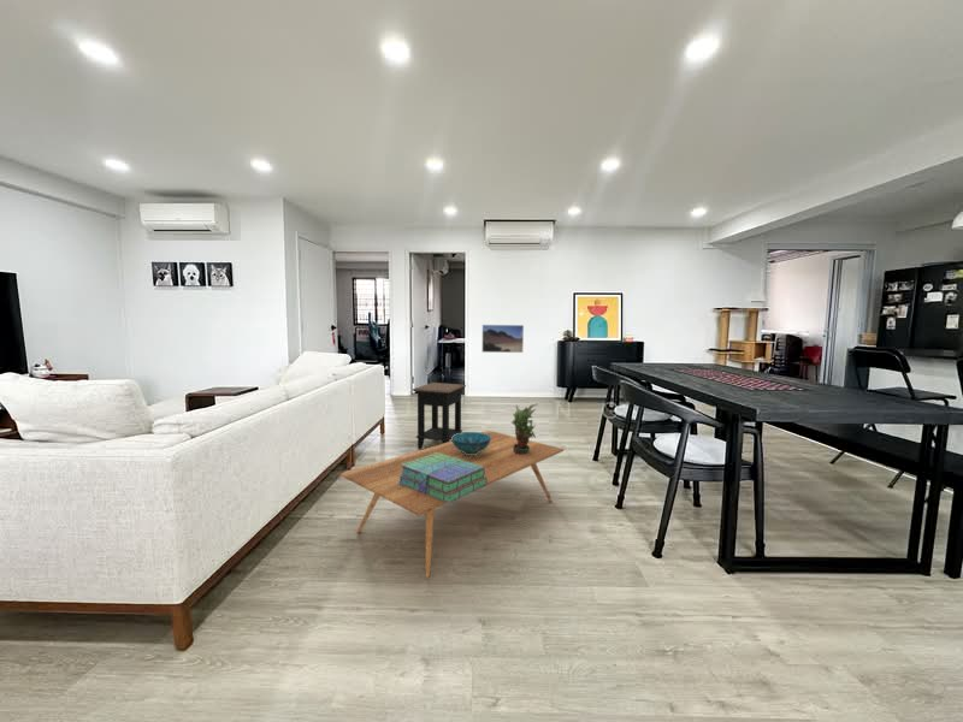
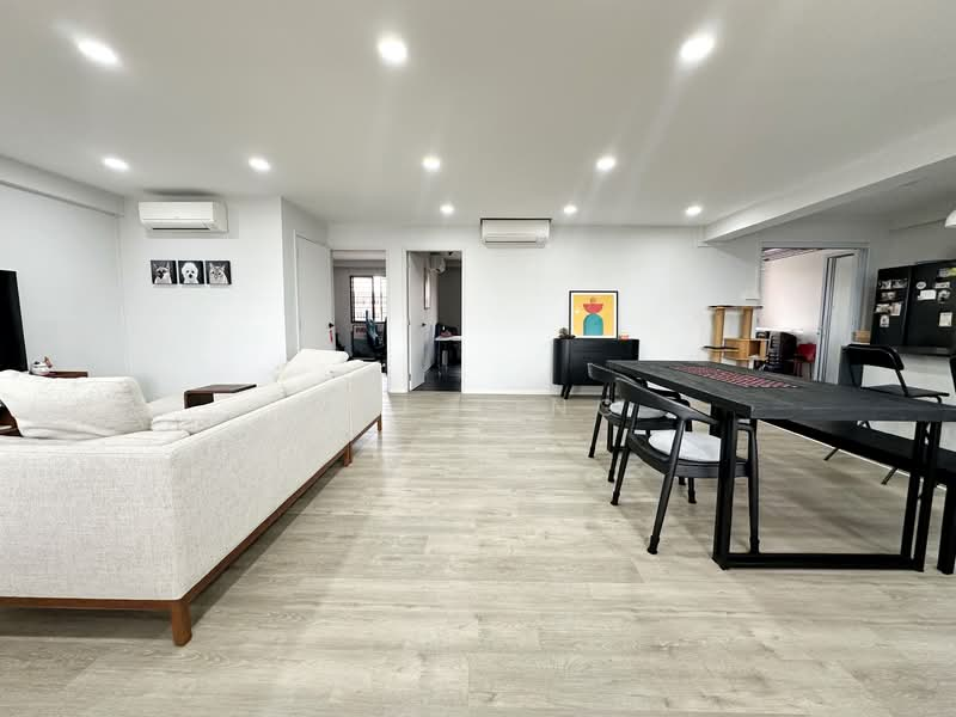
- side table (442, 415)
- stack of books (442, 474)
- coffee table (480, 487)
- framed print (502, 338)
- decorative bowl (471, 444)
- potted plant (525, 427)
